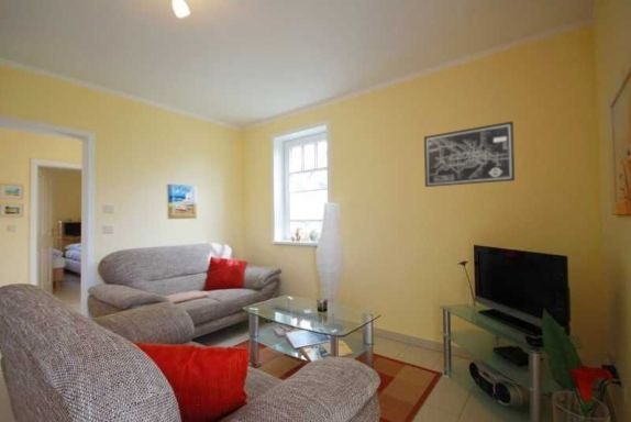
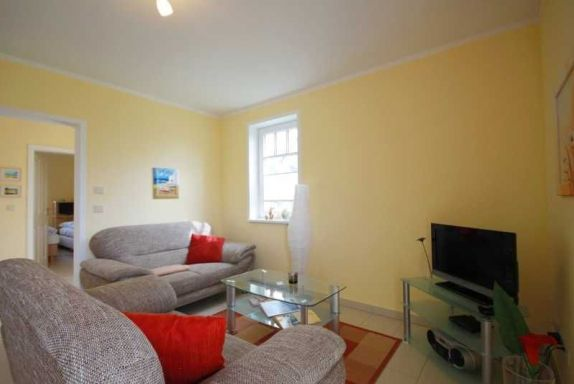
- wall art (465, 156)
